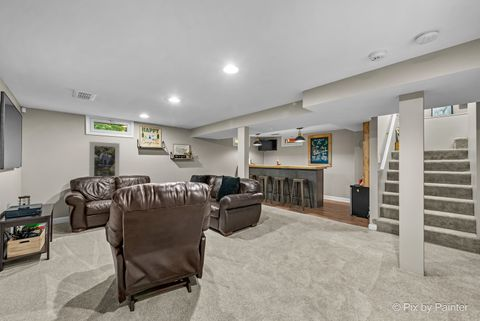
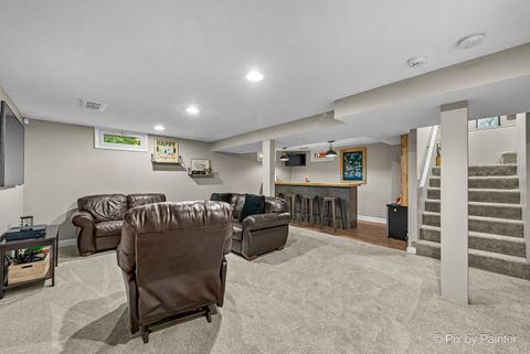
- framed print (104, 161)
